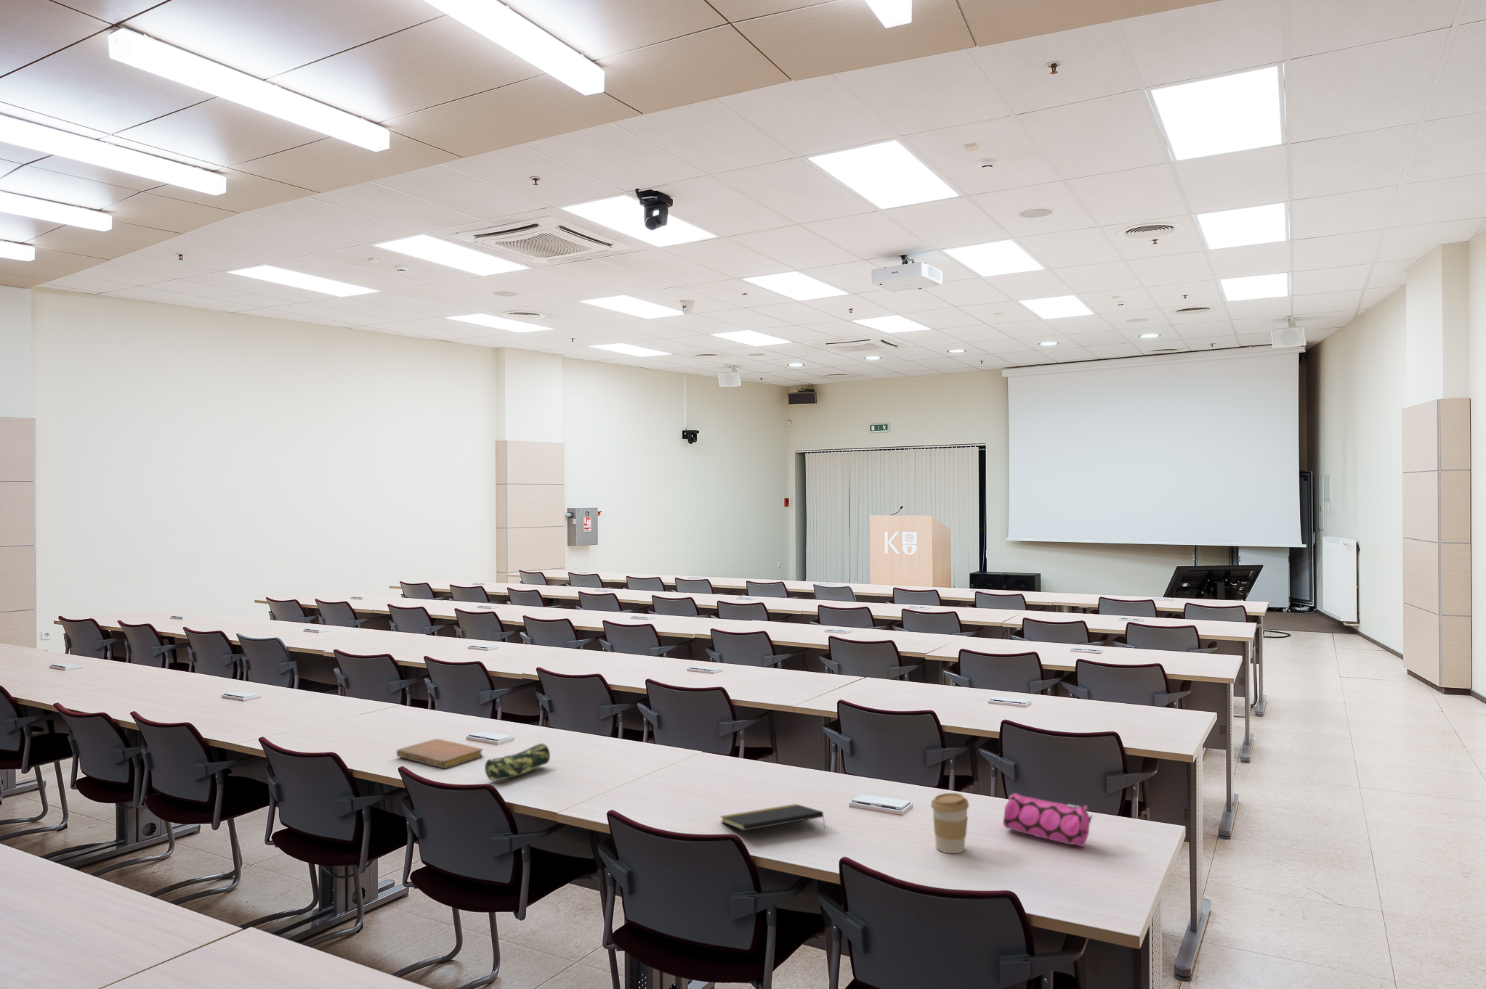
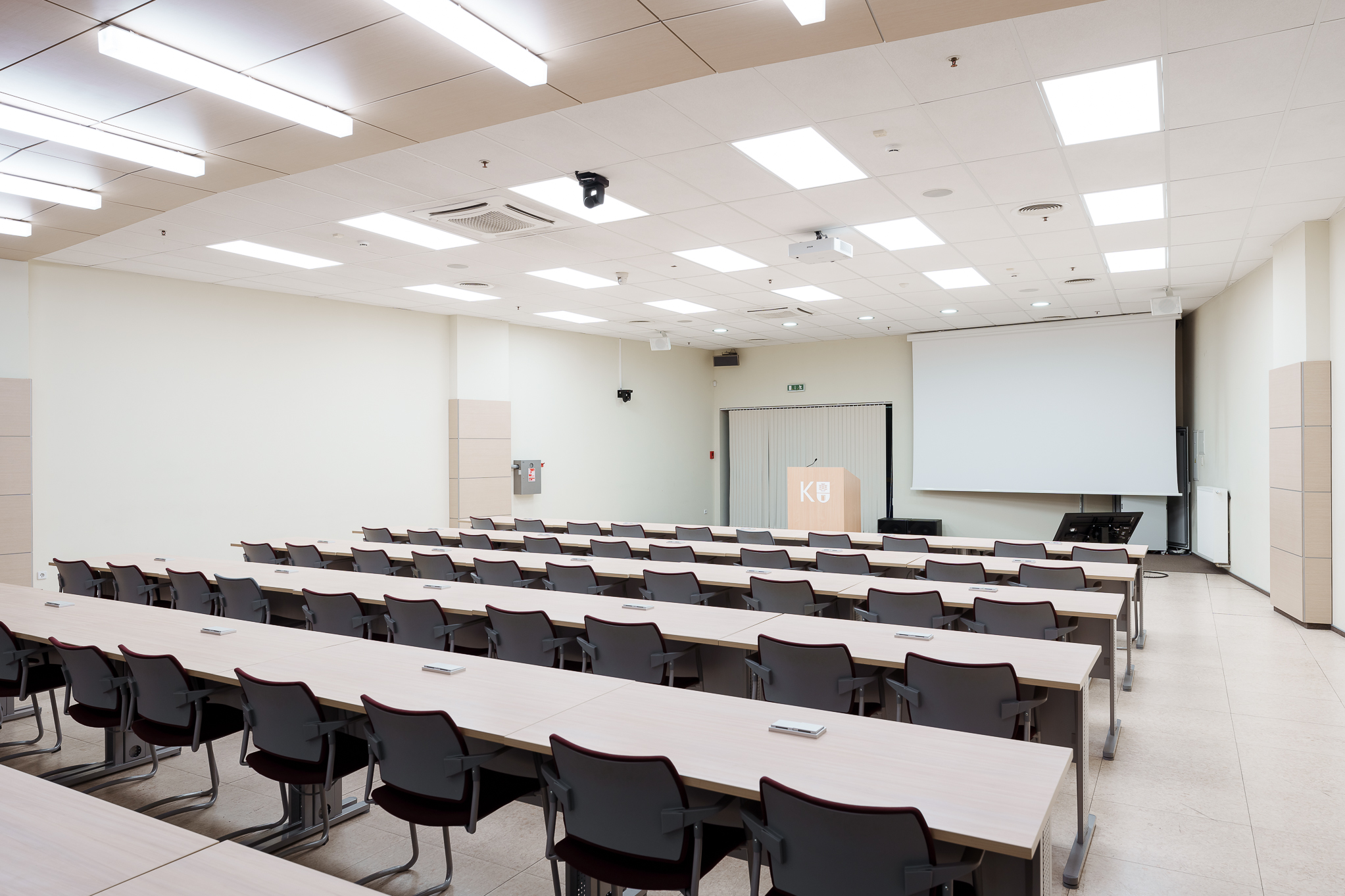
- pencil case (517, 763)
- coffee cup (950, 821)
- notebook (440, 753)
- notepad (771, 817)
- pencil case (1045, 817)
